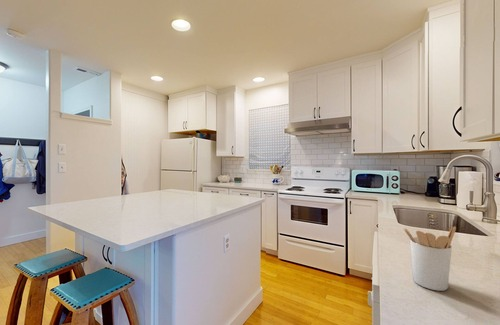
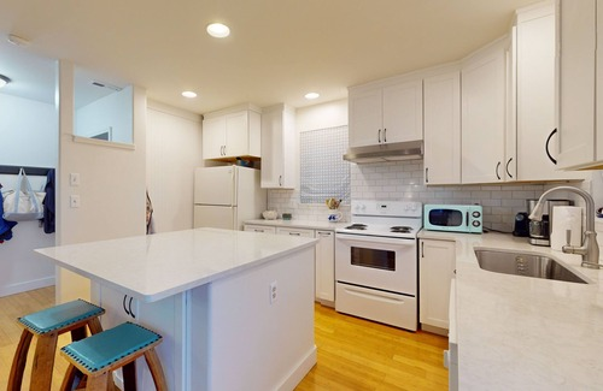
- utensil holder (430, 255)
